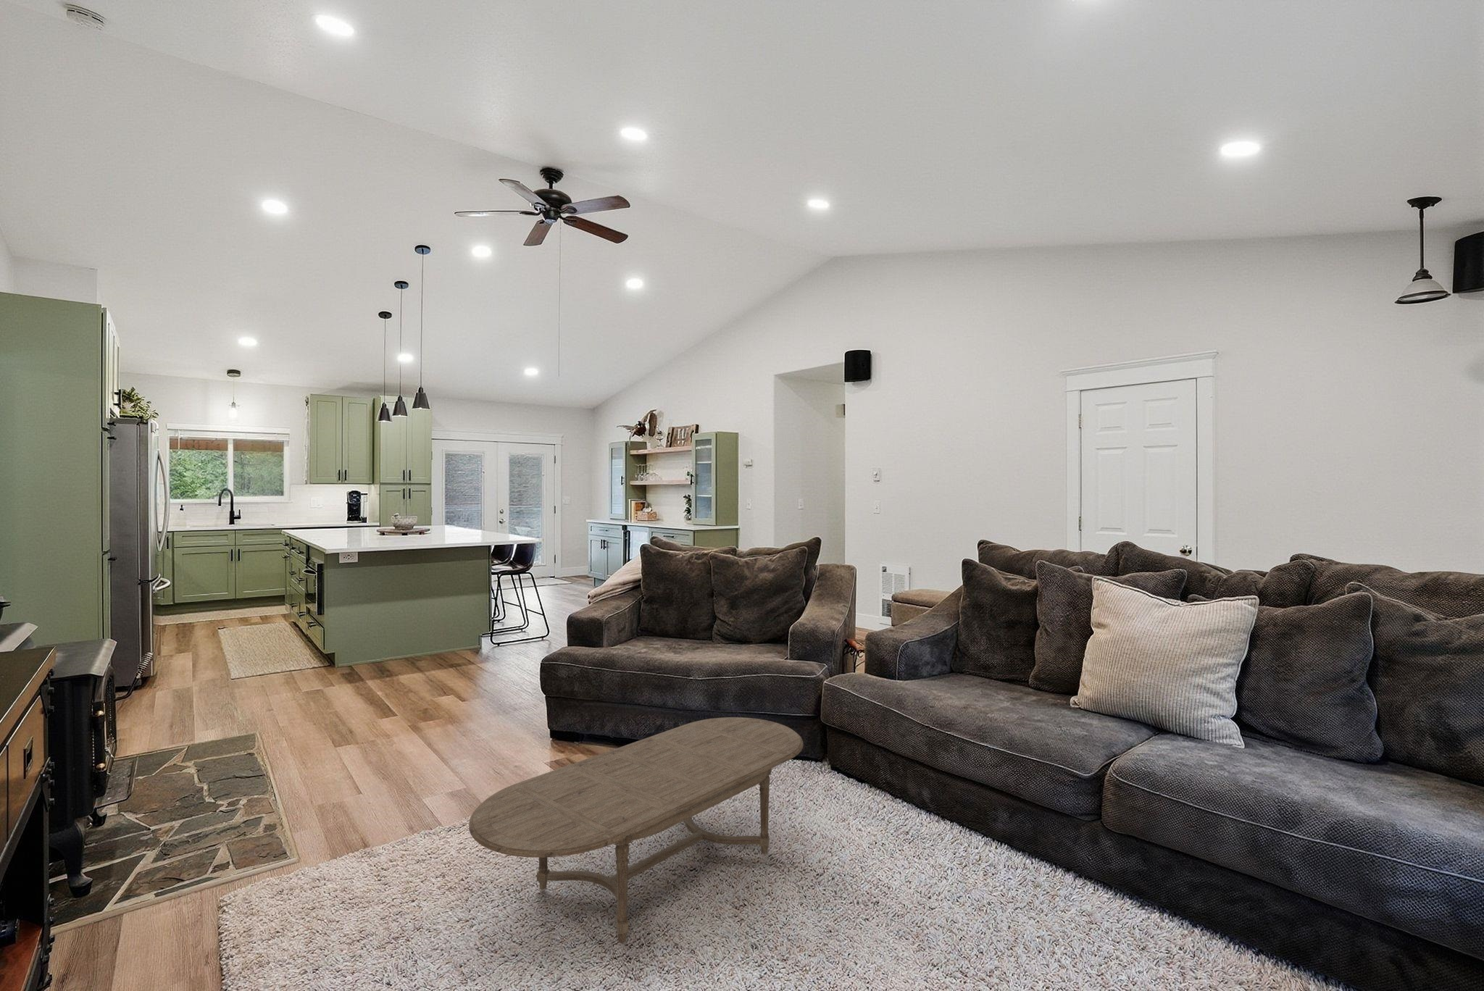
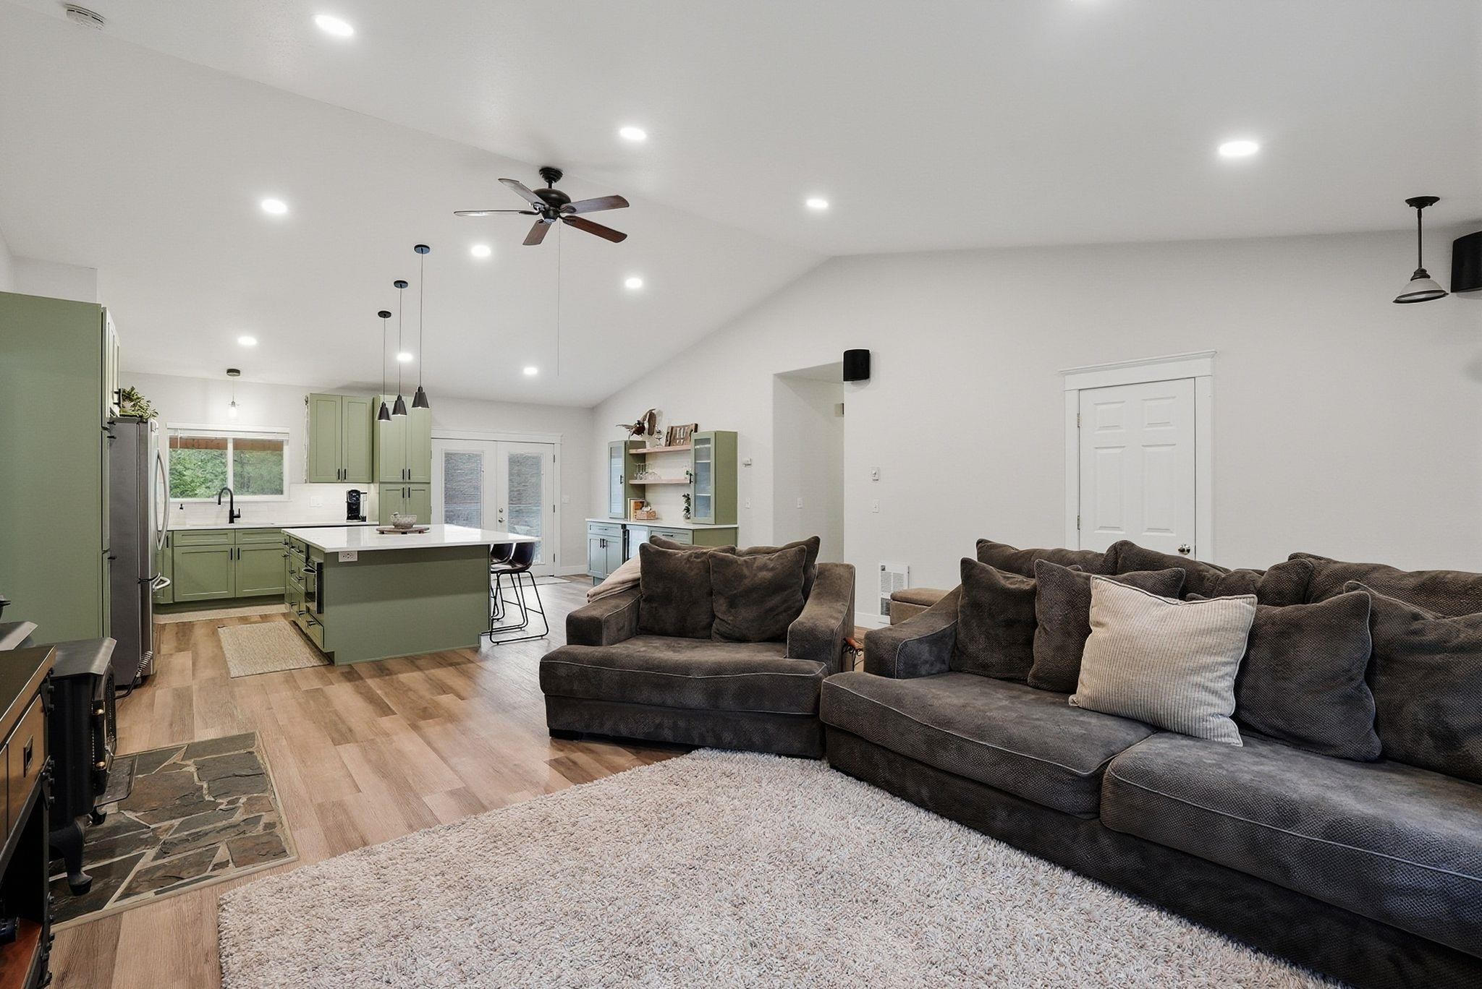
- coffee table (659, 818)
